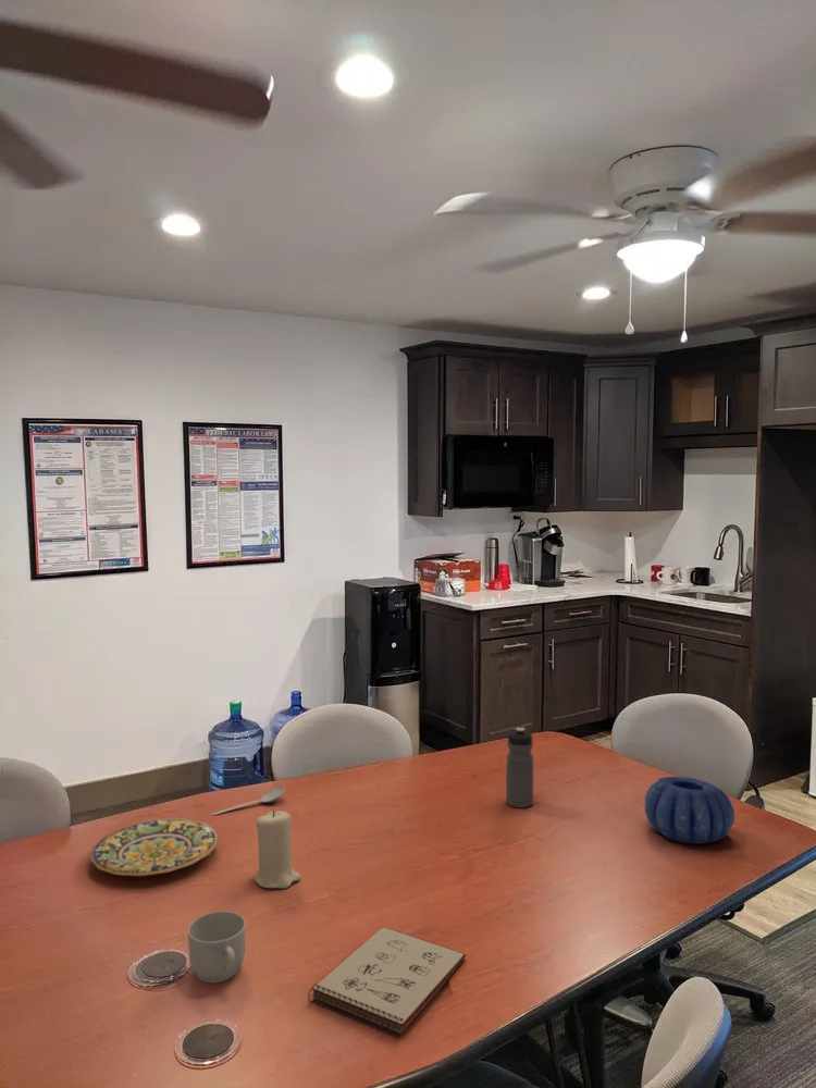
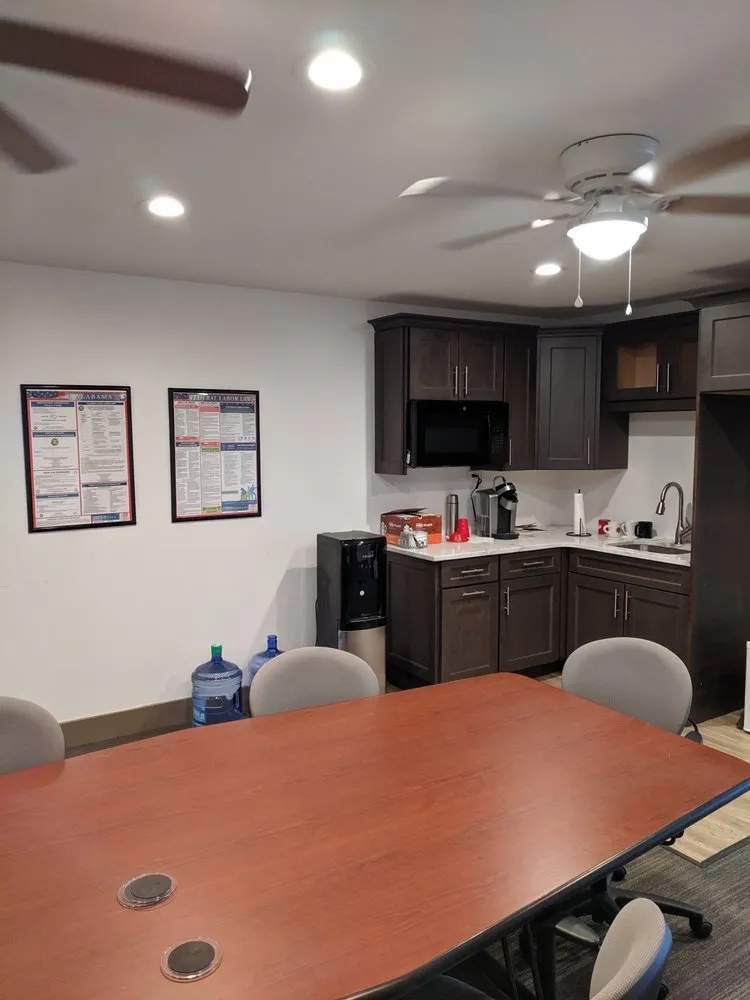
- plate (156, 850)
- mug (220, 952)
- water bottle (519, 765)
- spoon (249, 802)
- candle (276, 844)
- decorative bowl (688, 807)
- notepad (390, 973)
